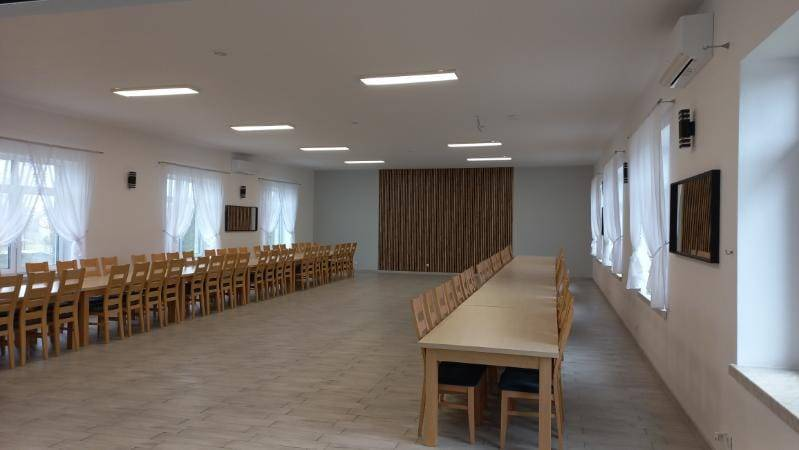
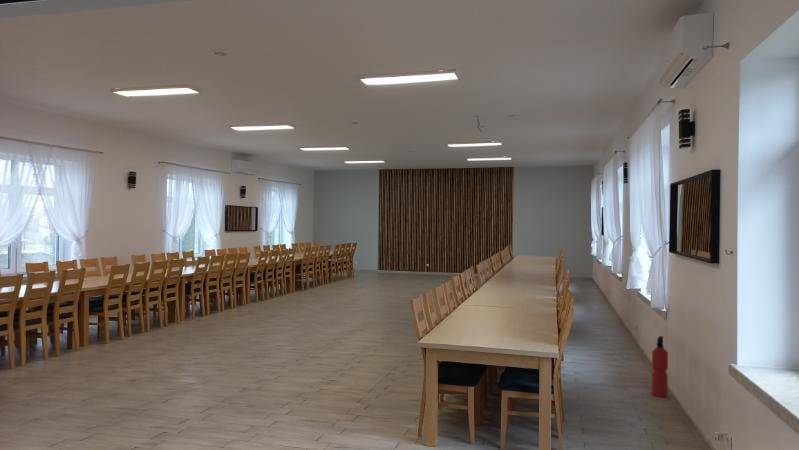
+ fire extinguisher (659, 365)
